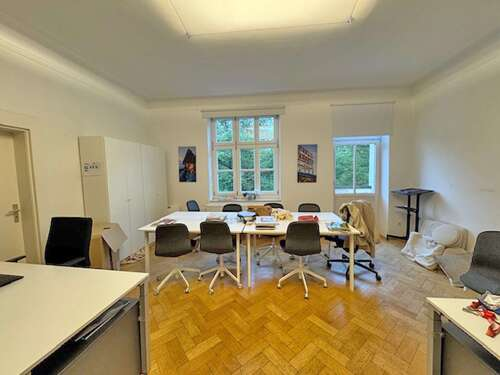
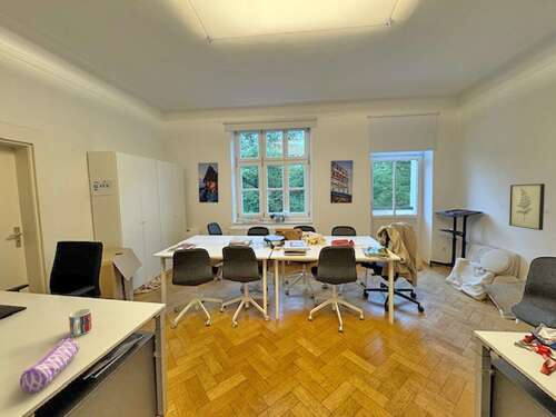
+ mug (80, 322)
+ wall art (525, 206)
+ pencil case (52, 361)
